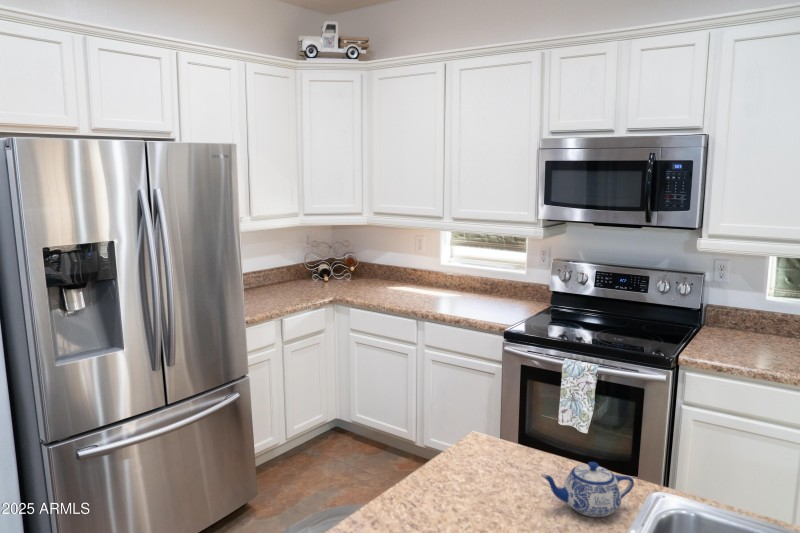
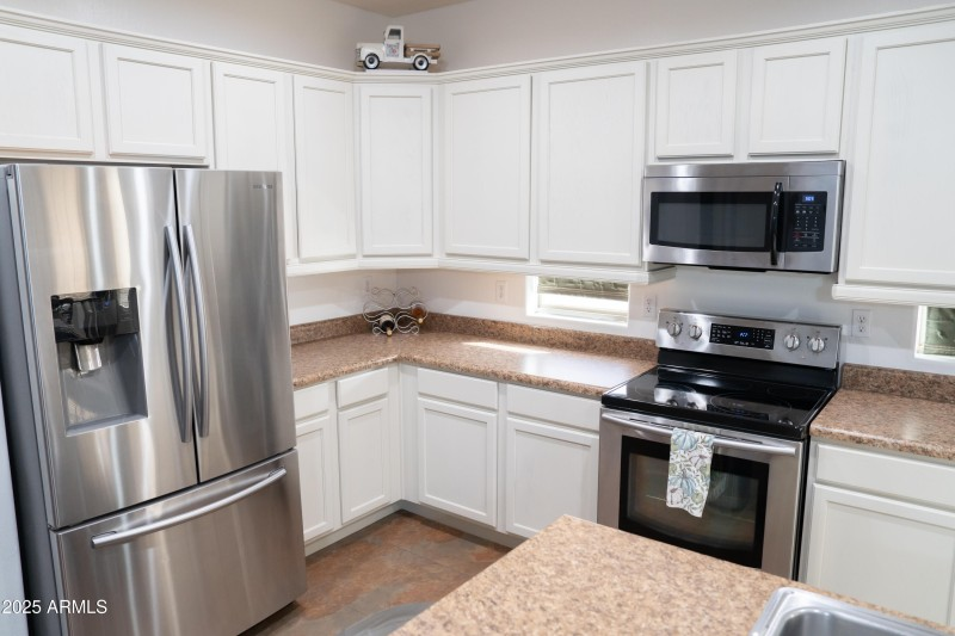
- teapot (587, 485)
